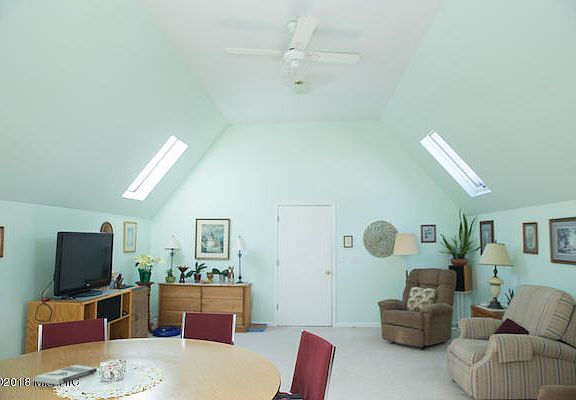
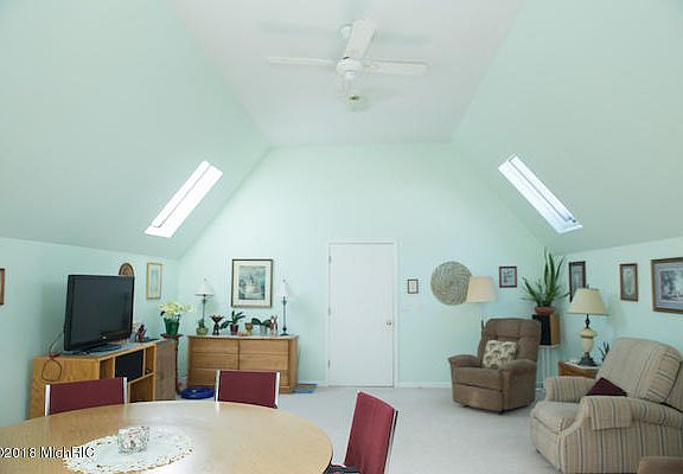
- book (66, 374)
